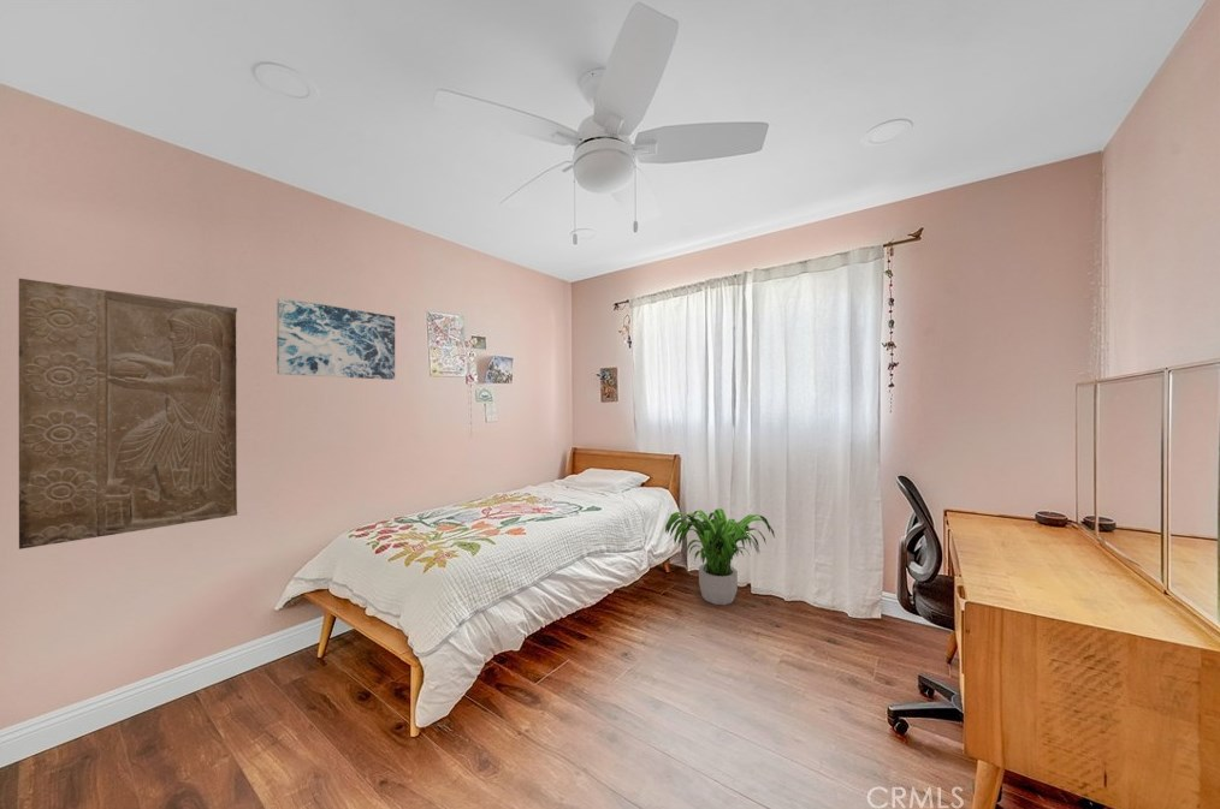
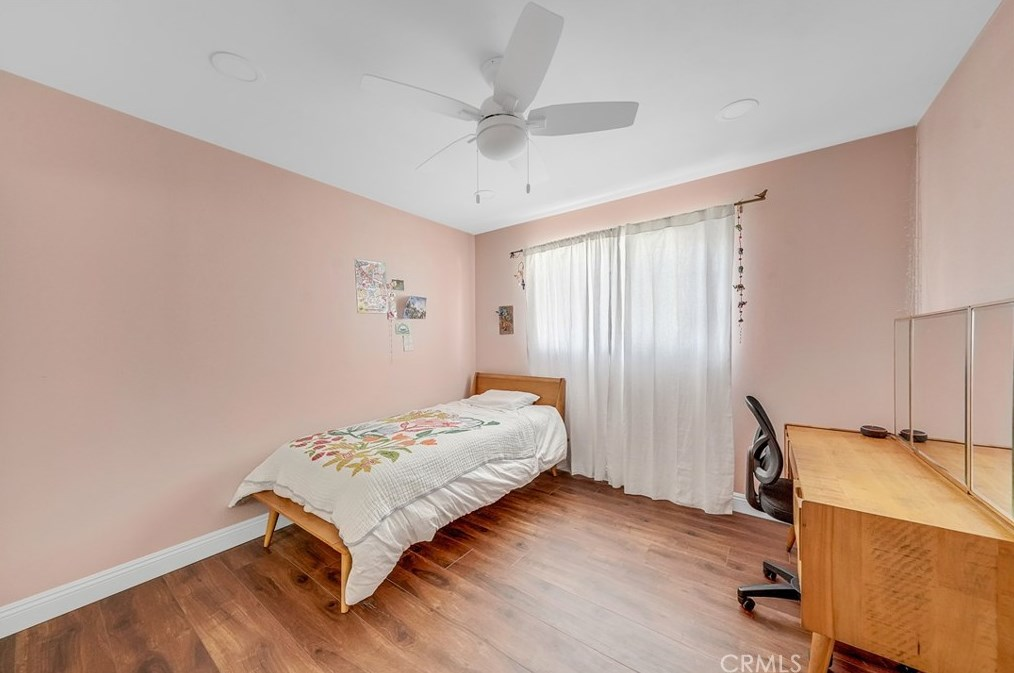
- potted plant (721, 555)
- wall art (340, 343)
- stone relief (141, 411)
